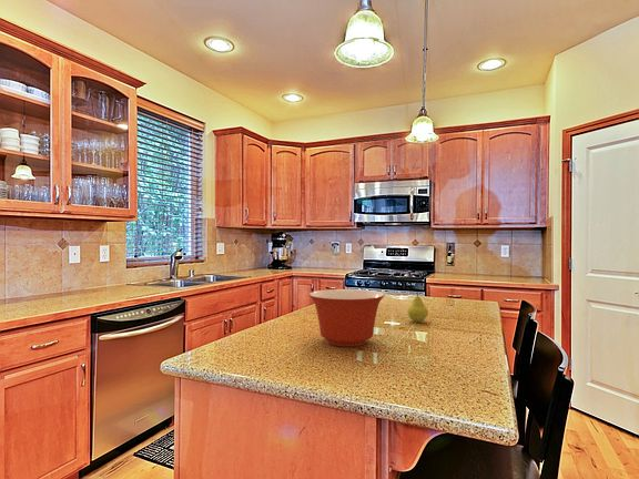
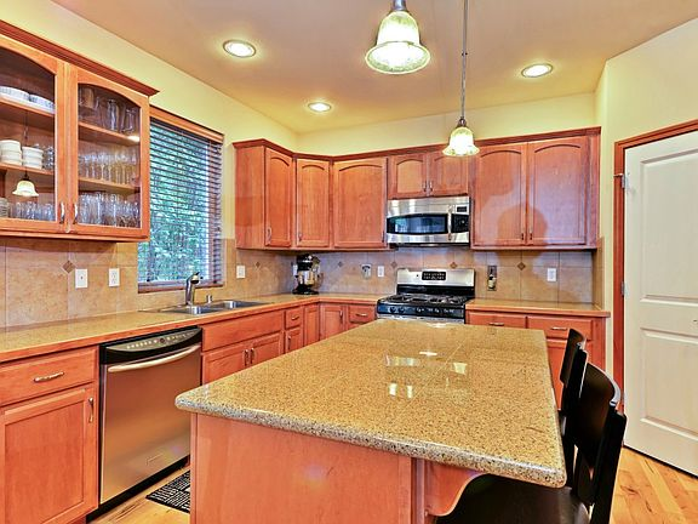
- mixing bowl (346, 317)
- fruit (417, 306)
